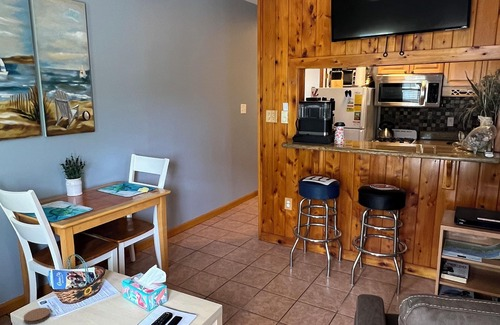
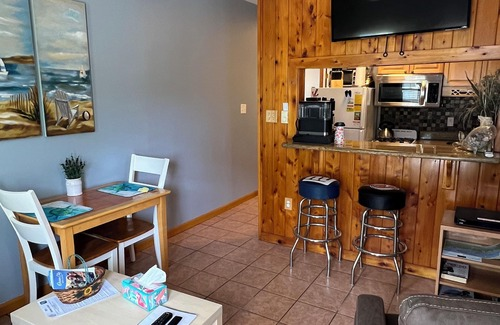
- coaster (37, 315)
